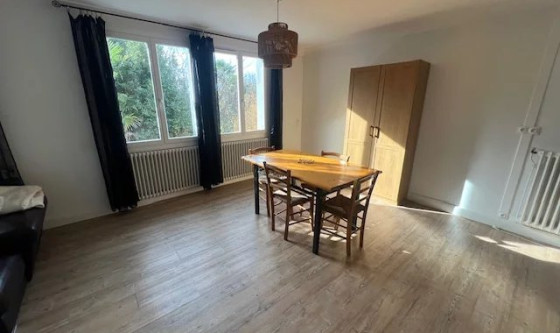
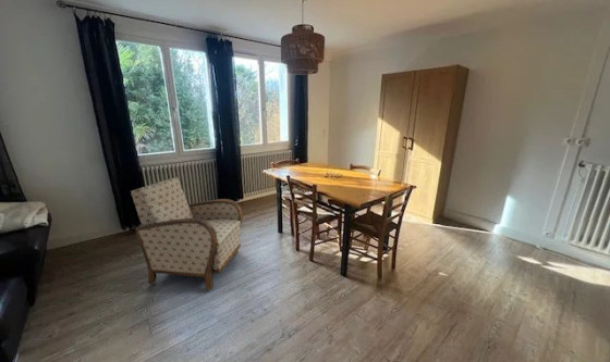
+ armchair (194, 226)
